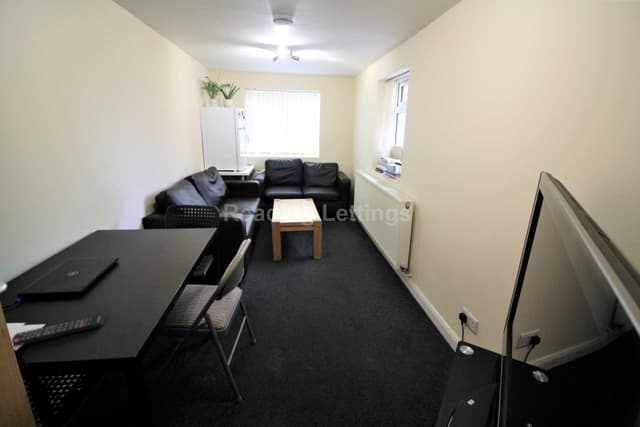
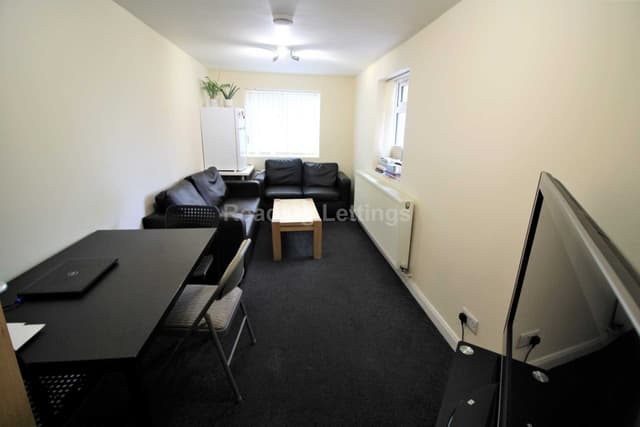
- remote control (59, 330)
